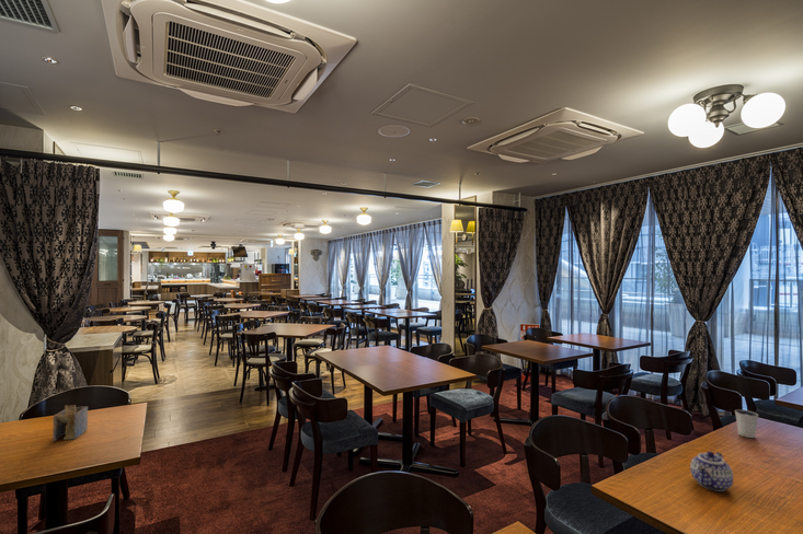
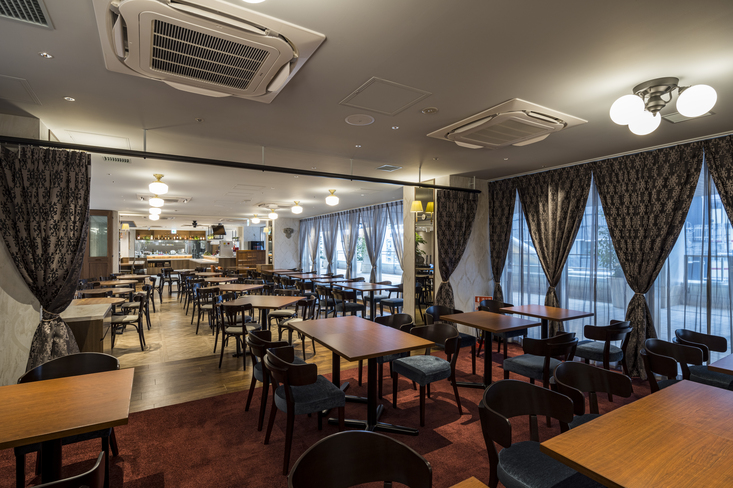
- napkin holder (70, 418)
- dixie cup (746, 423)
- teapot (711, 467)
